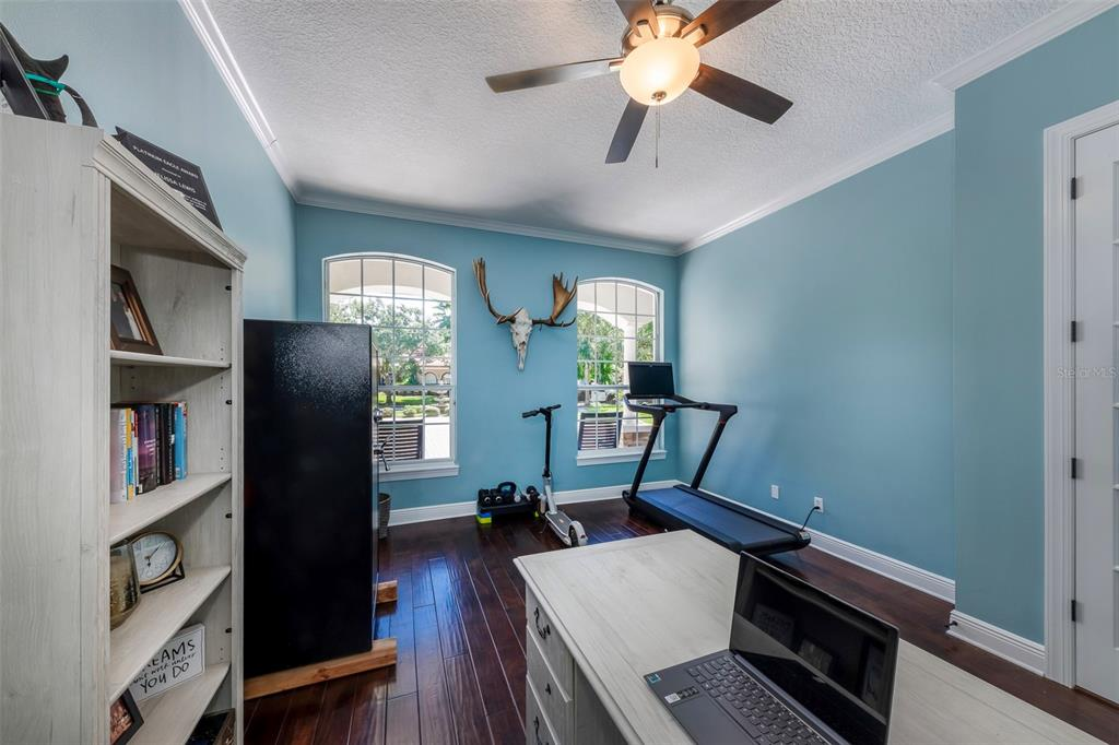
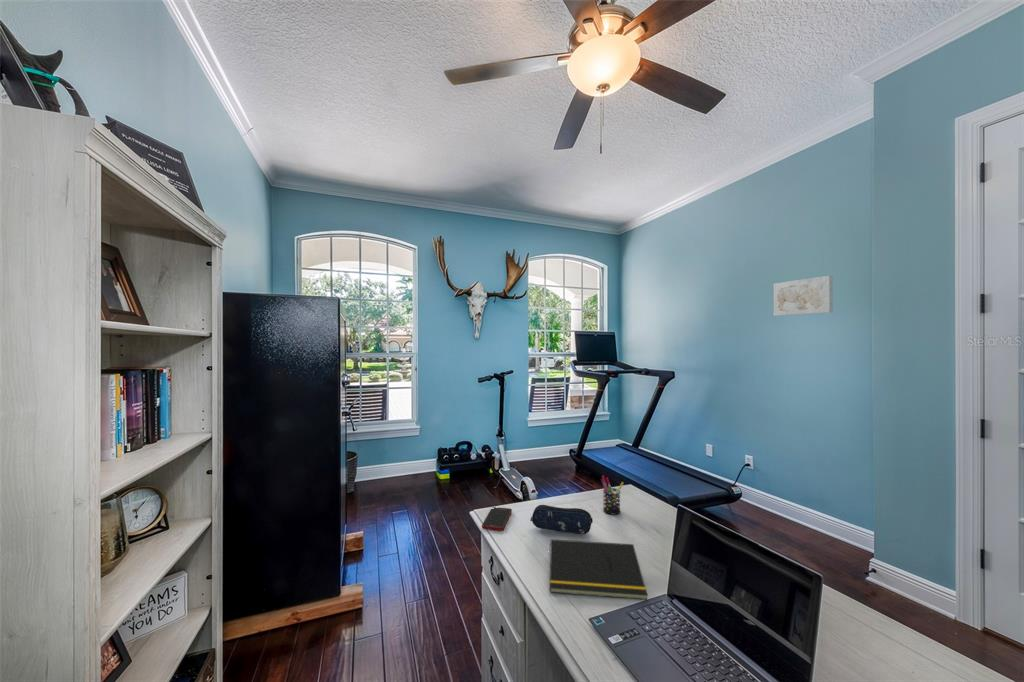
+ notepad (594, 566)
+ pencil case (561, 519)
+ cell phone (497, 518)
+ wall art (801, 297)
+ pen holder (610, 494)
